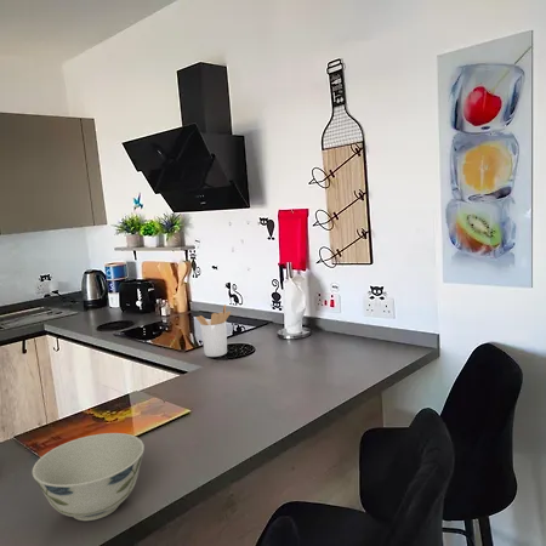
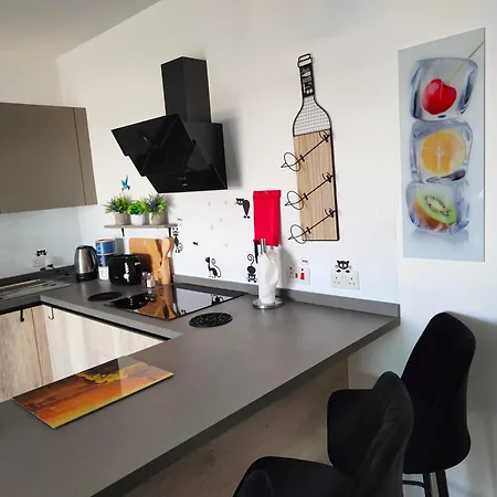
- bowl (92, 480)
- utensil holder (216, 331)
